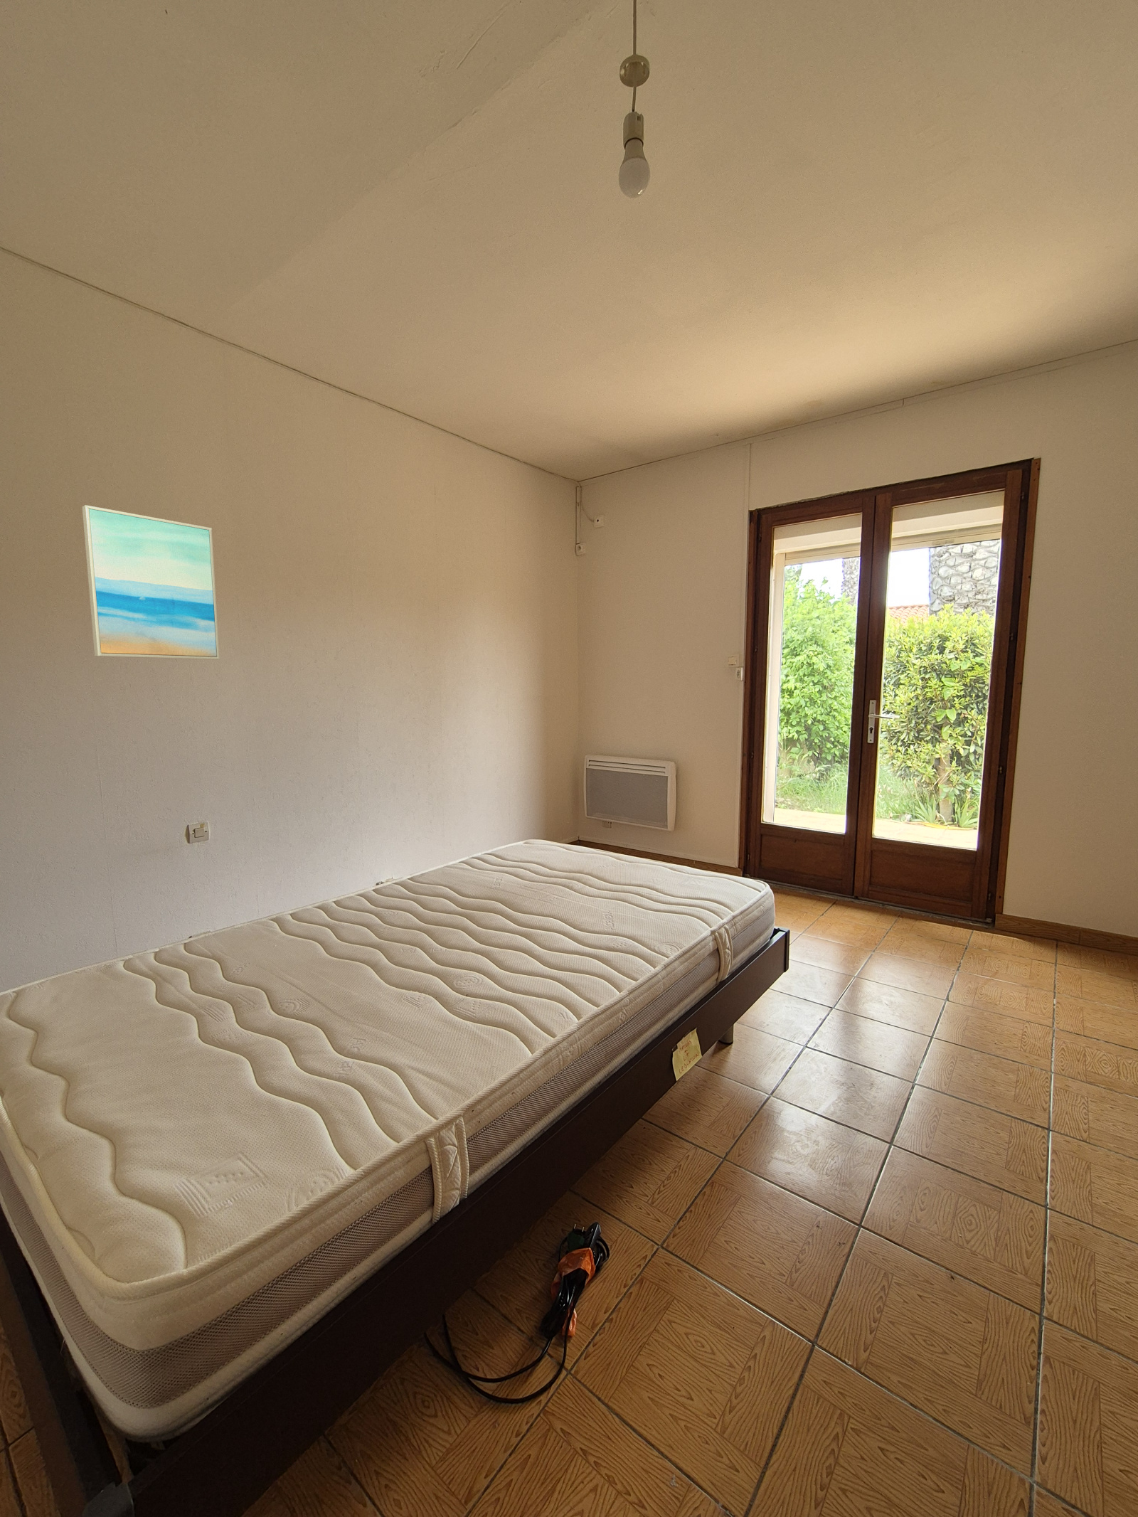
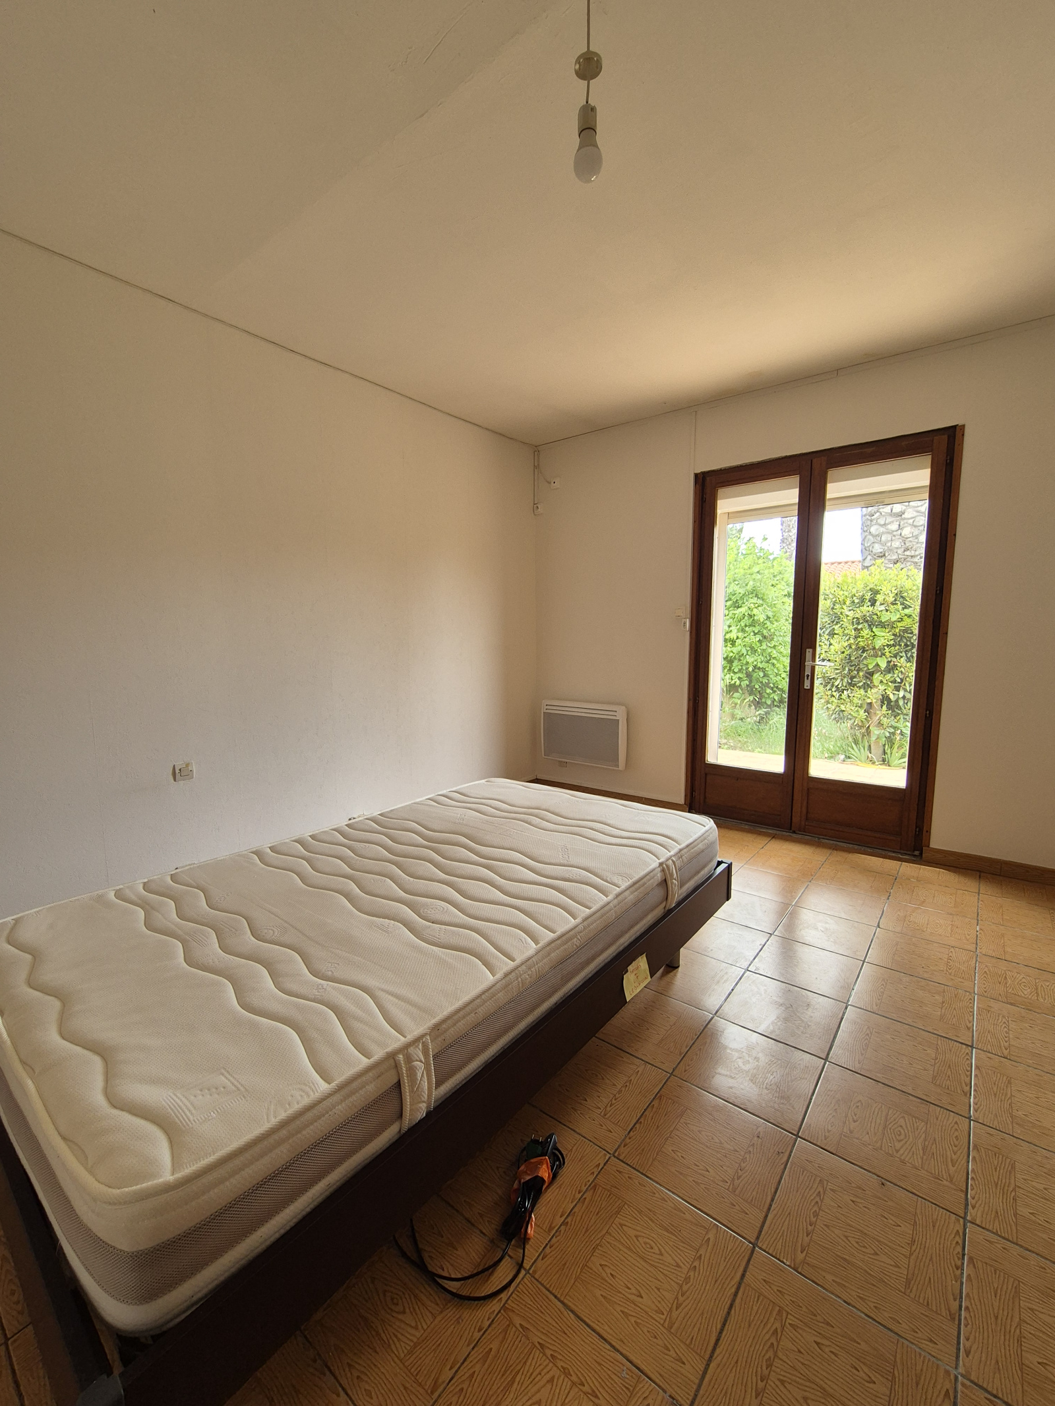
- wall art (155, 589)
